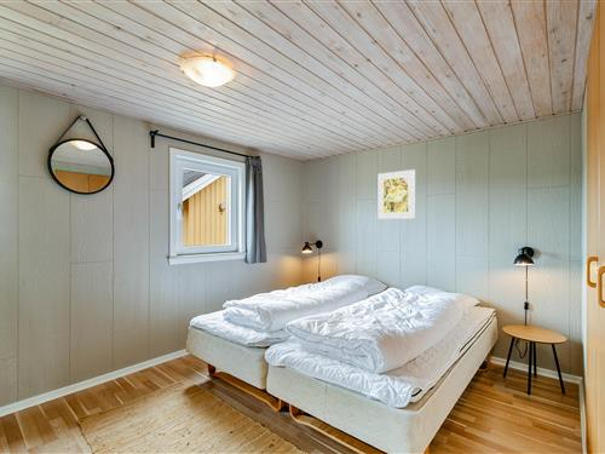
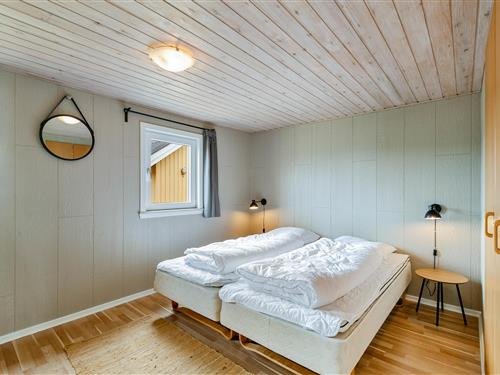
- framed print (396, 195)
